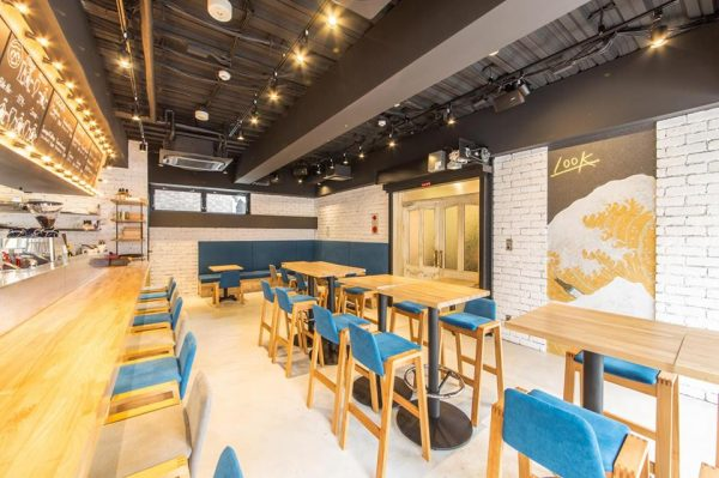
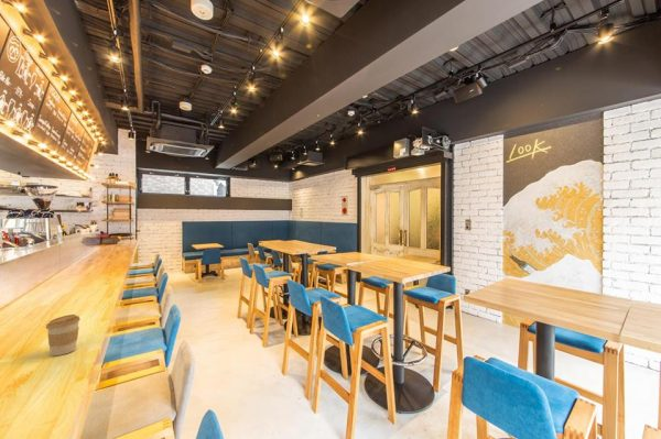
+ coffee cup (63, 333)
